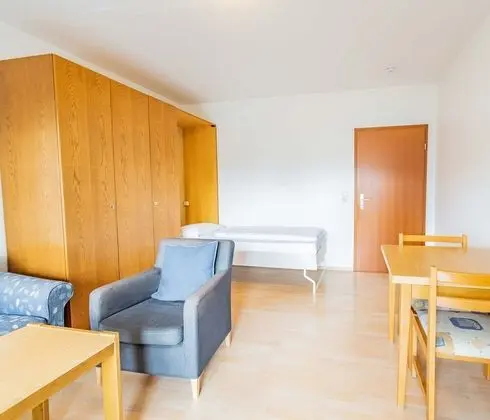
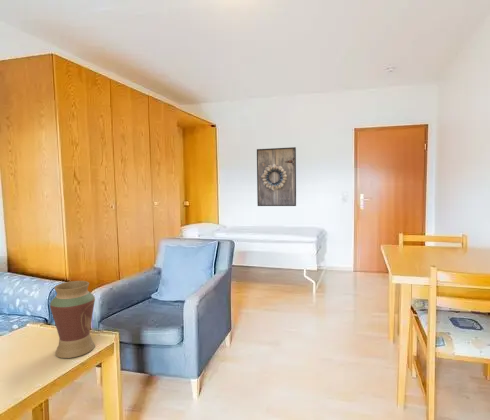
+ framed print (276, 177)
+ vase (73, 317)
